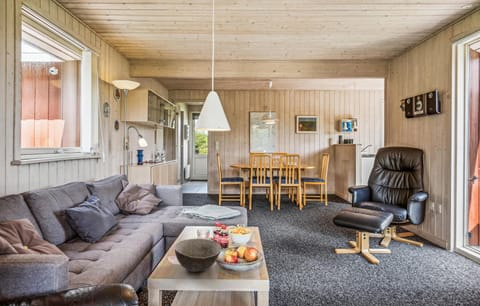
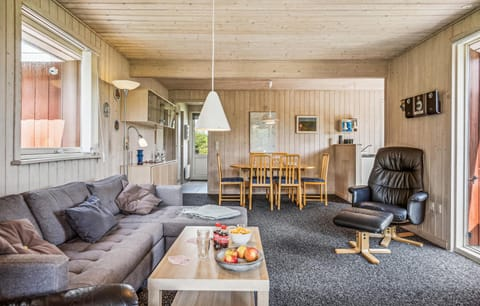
- bowl (197, 256)
